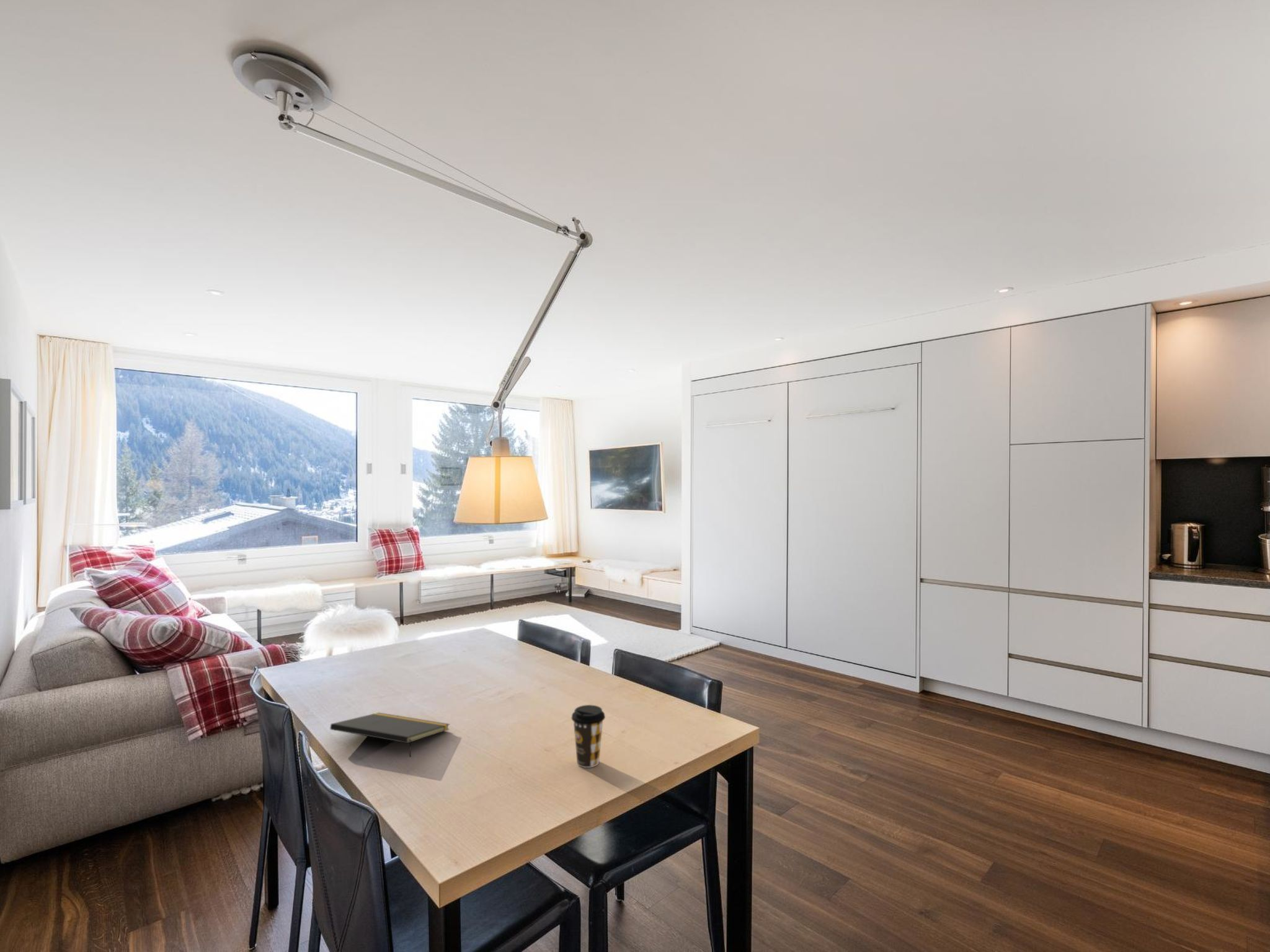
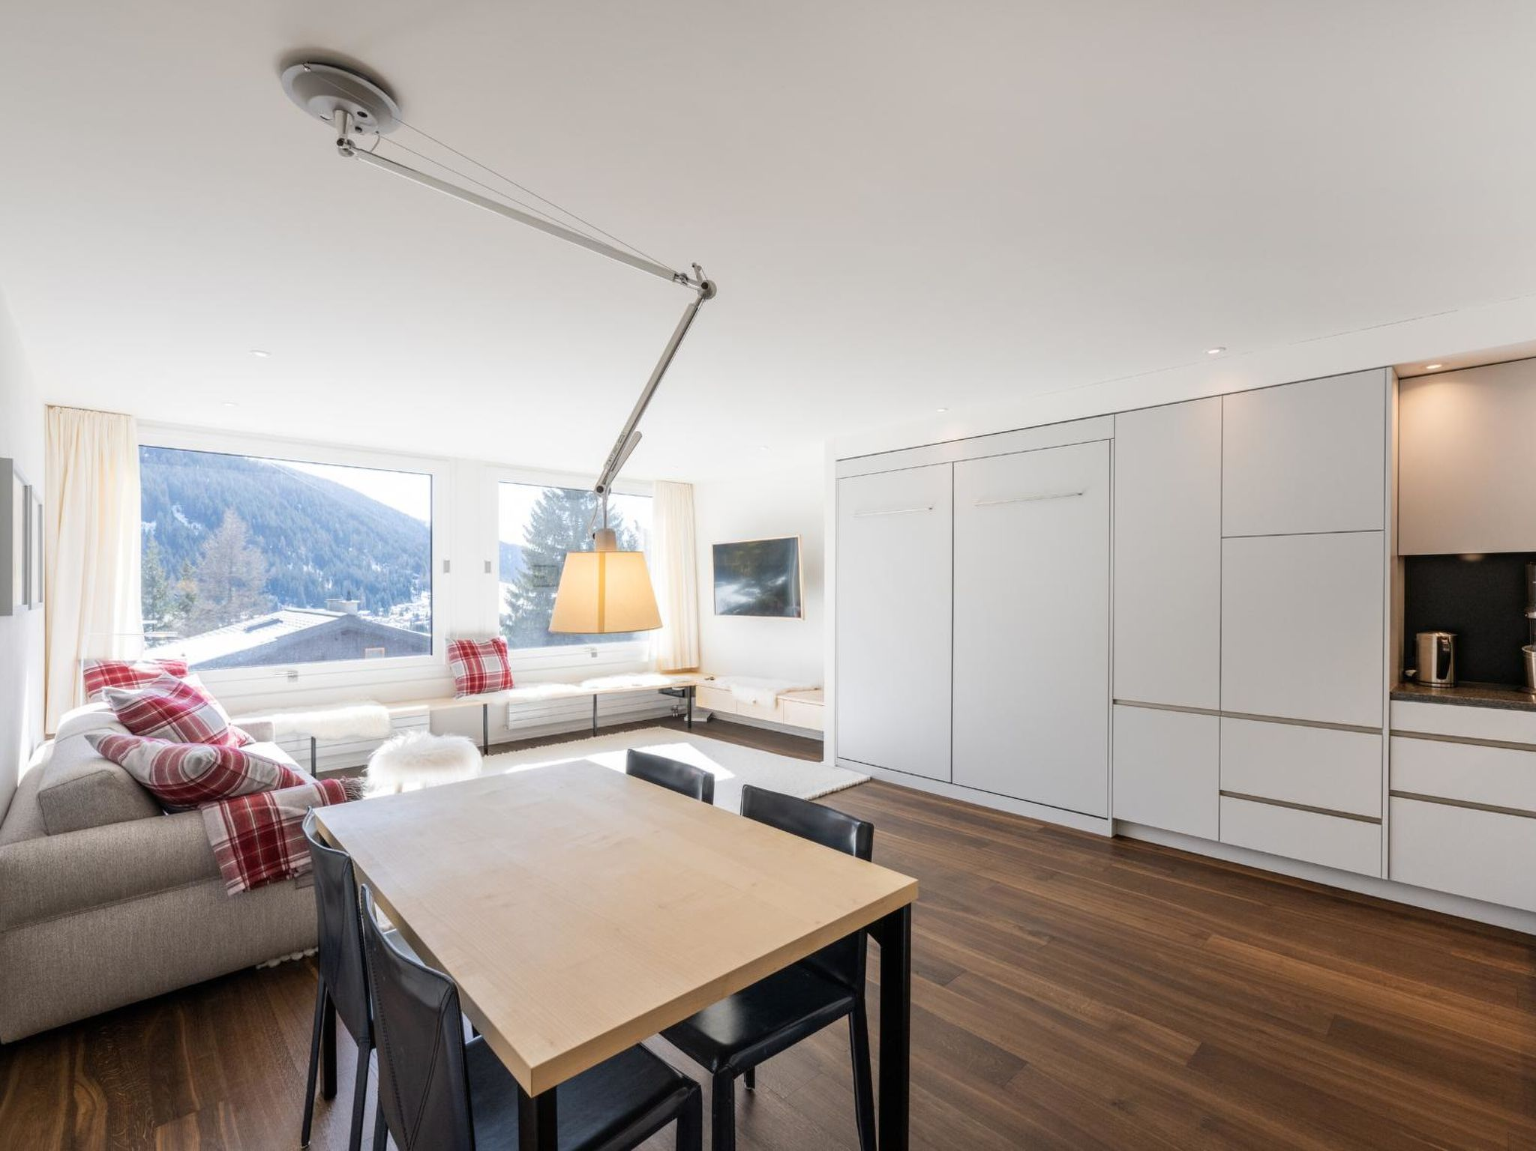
- notepad (391, 726)
- coffee cup (588, 736)
